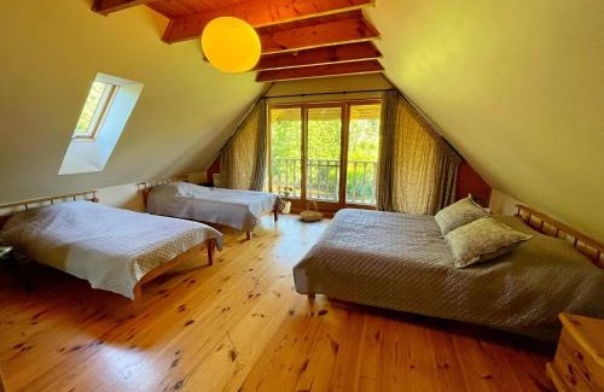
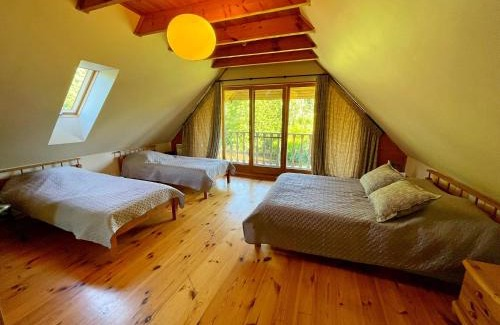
- house plant (286, 199)
- basket (312, 211)
